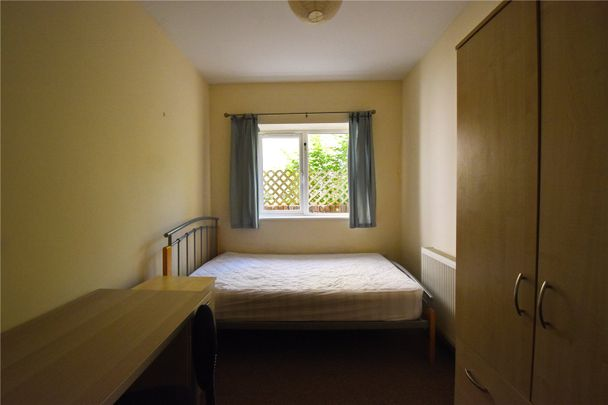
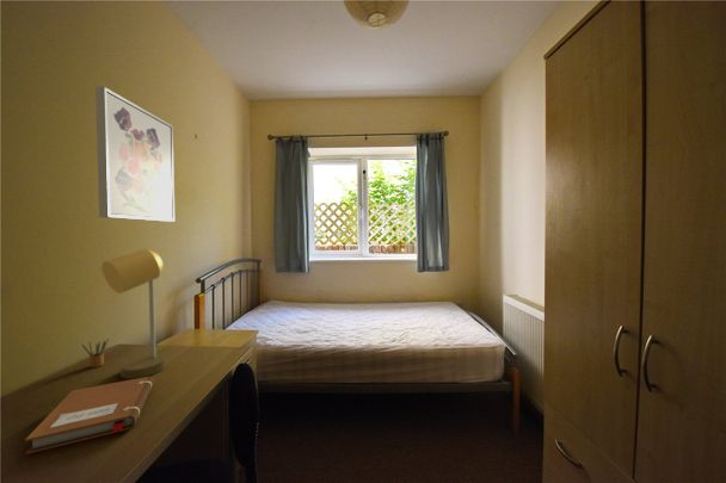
+ pencil box (97, 352)
+ desk lamp (149, 310)
+ notebook (100, 408)
+ wall art (141, 165)
